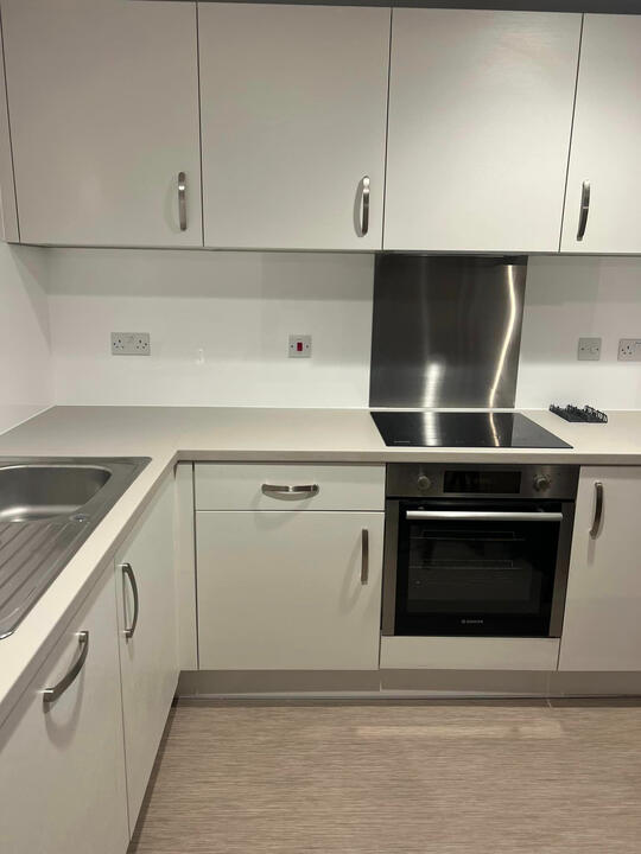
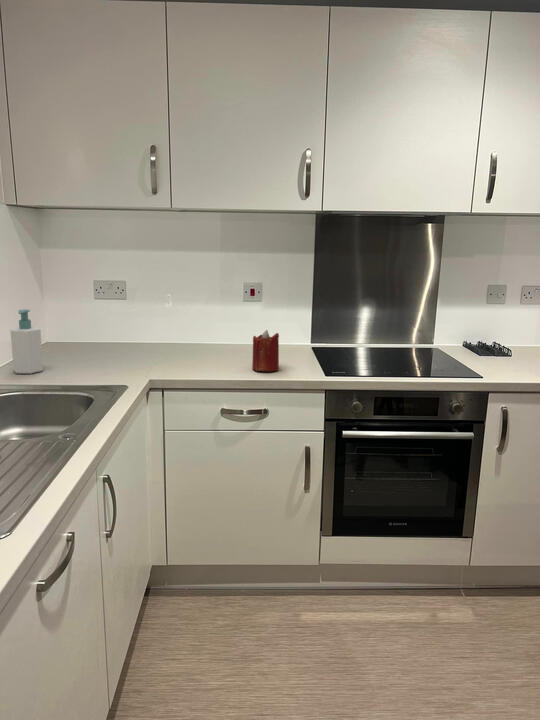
+ soap bottle (26, 340)
+ candle (265, 349)
